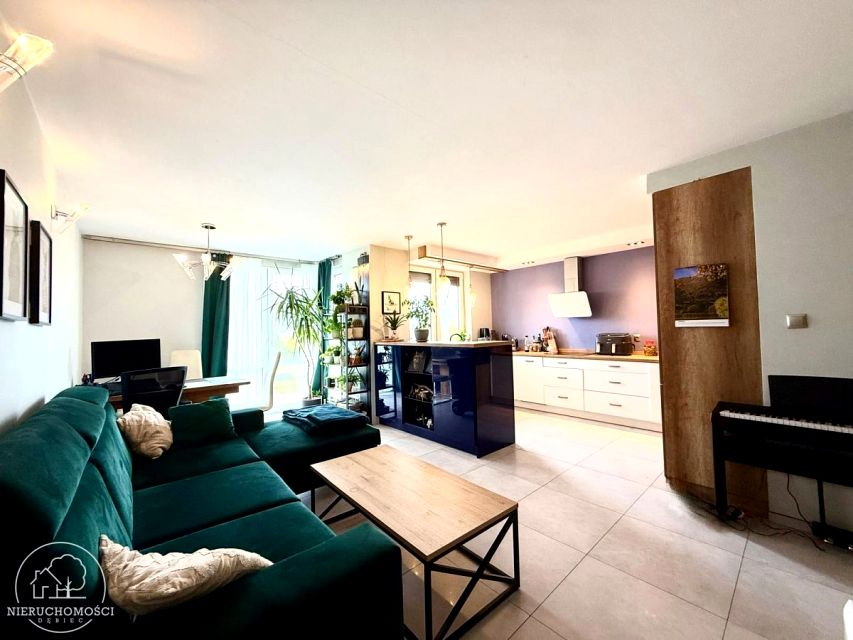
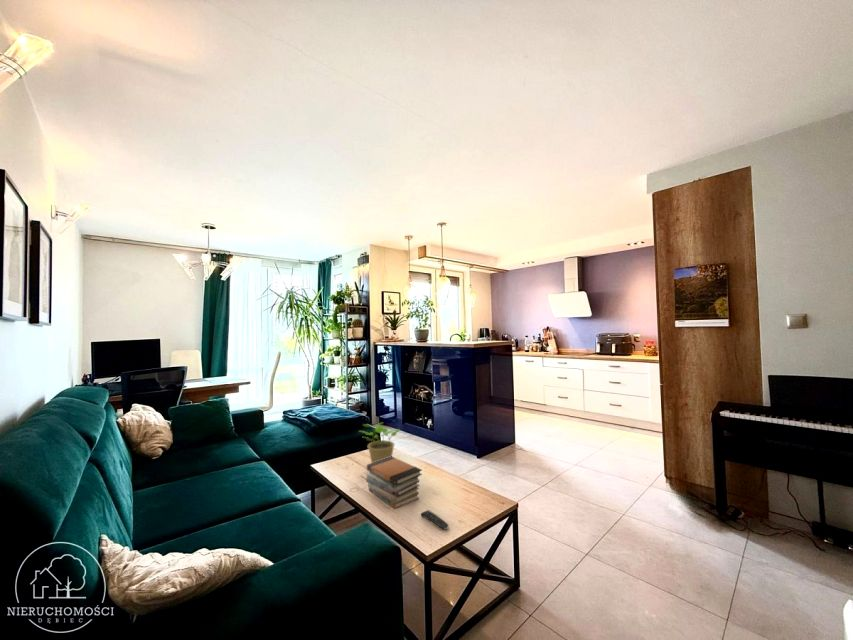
+ potted plant (378, 441)
+ book stack (393, 480)
+ remote control (435, 519)
